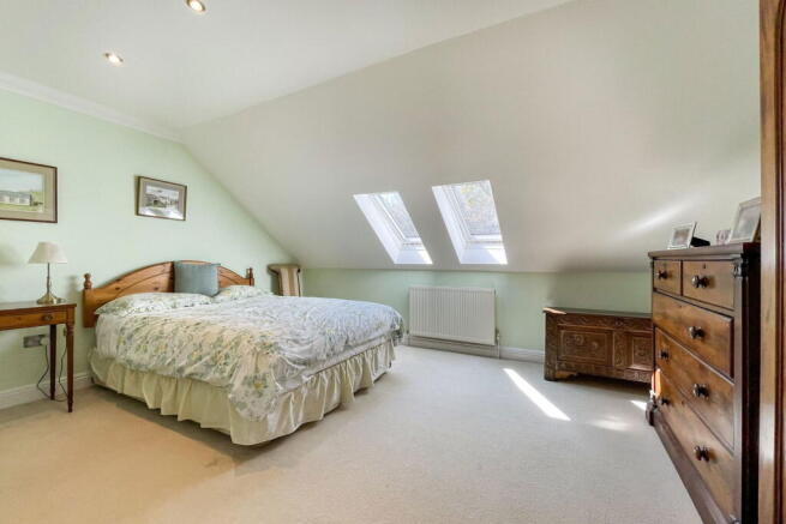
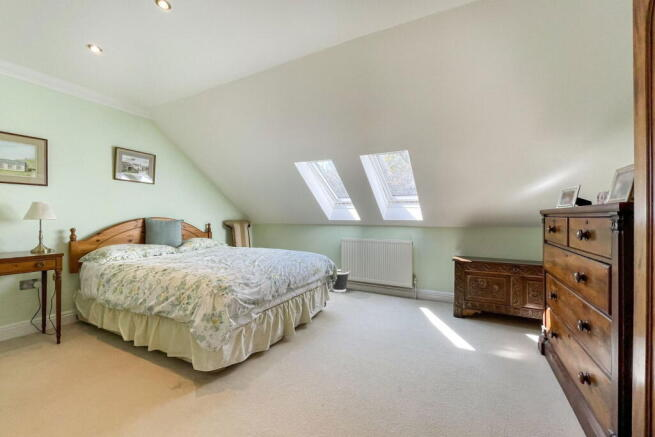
+ wastebasket (339, 280)
